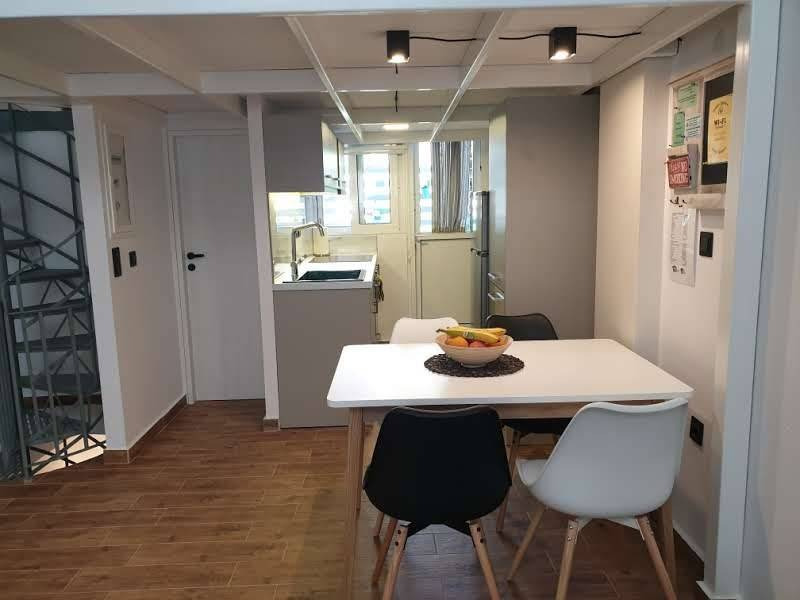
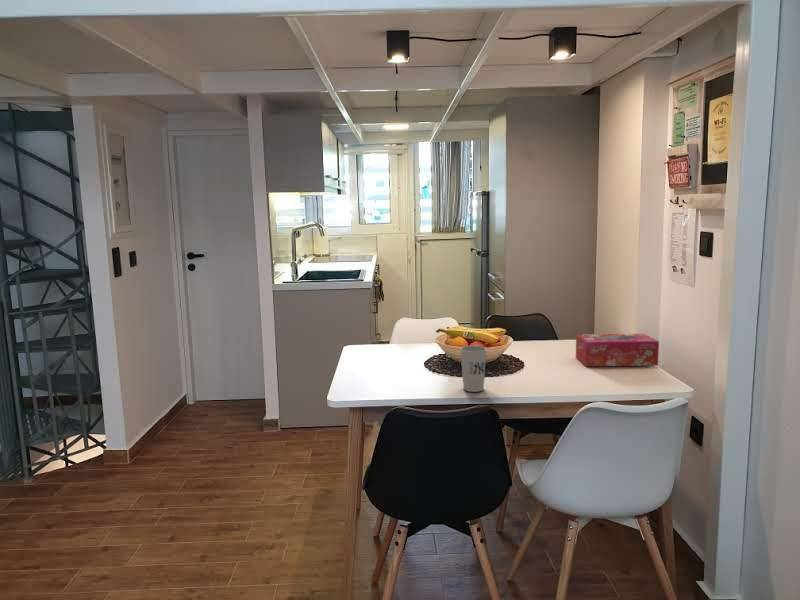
+ tissue box (615, 349)
+ cup (473, 368)
